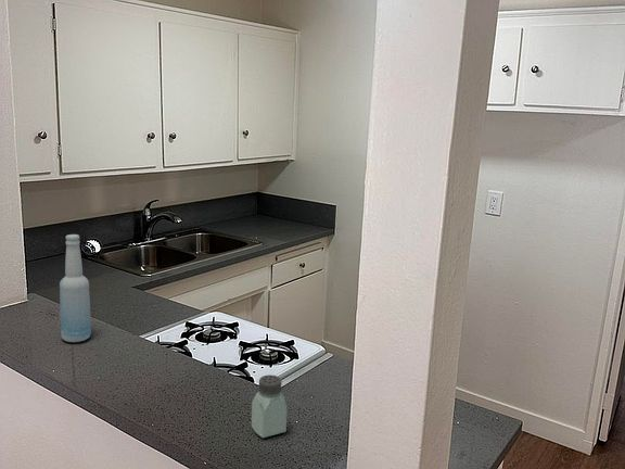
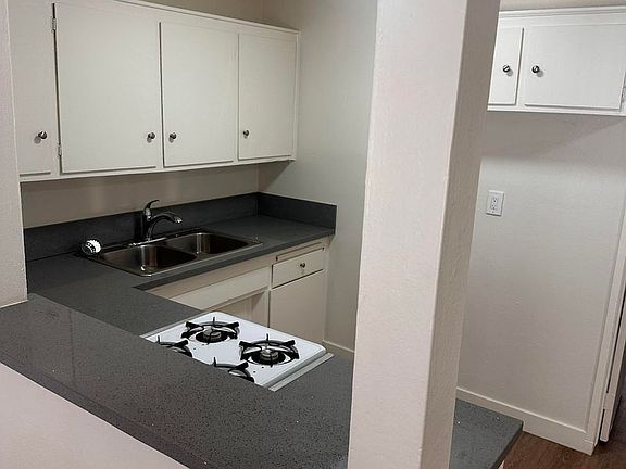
- saltshaker (269, 404)
- bottle (74, 288)
